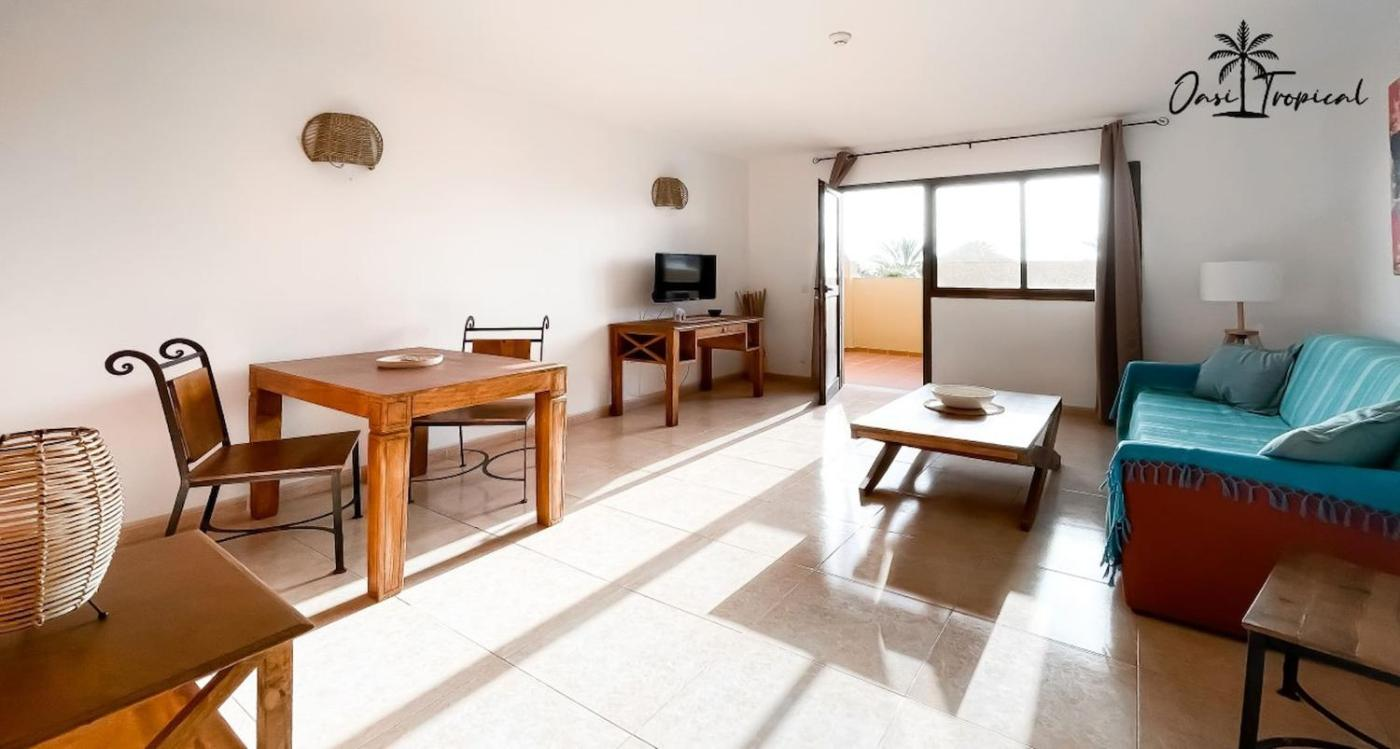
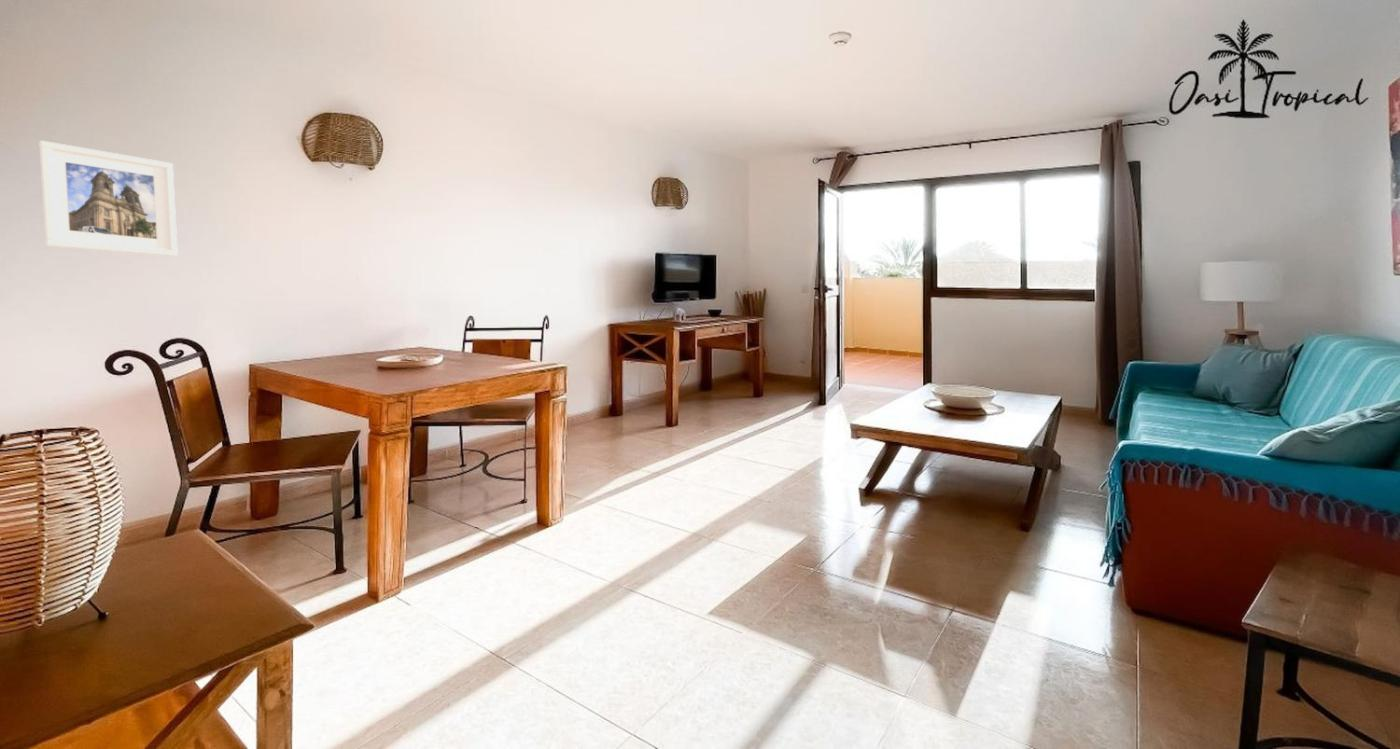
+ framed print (112, 202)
